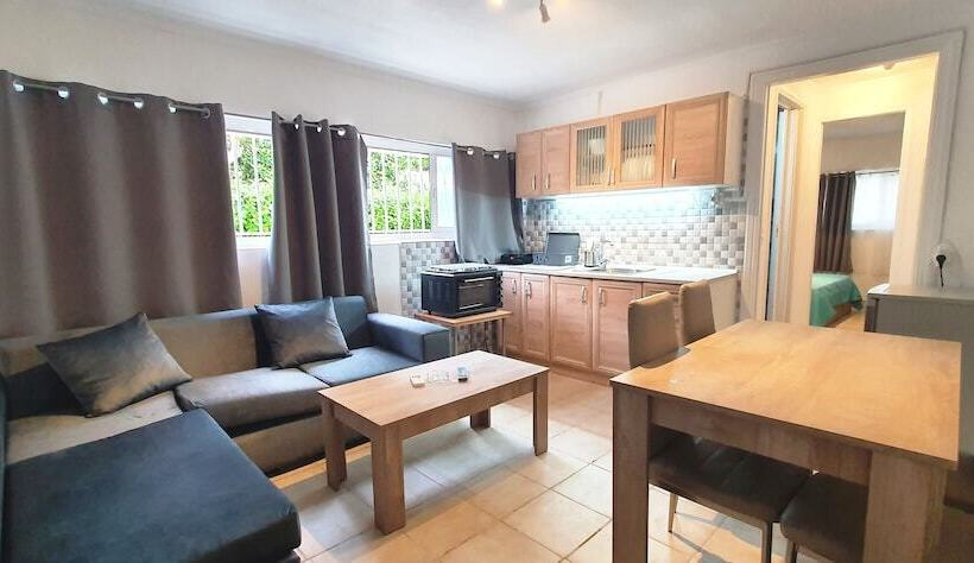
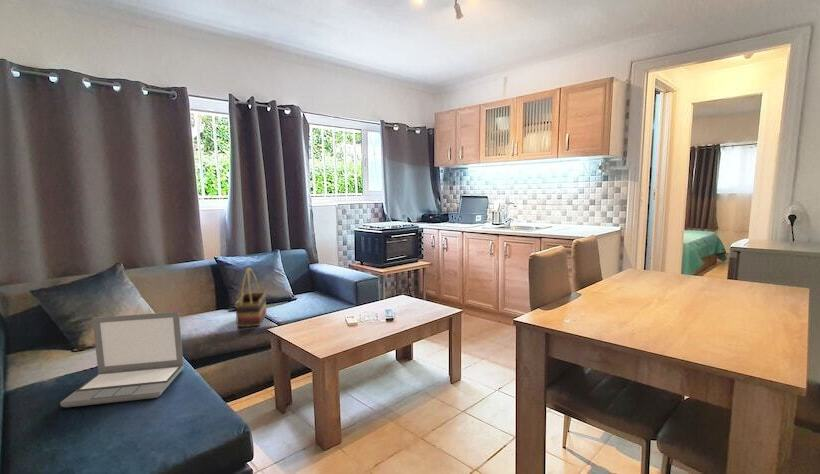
+ woven basket (250, 294)
+ laptop (125, 355)
